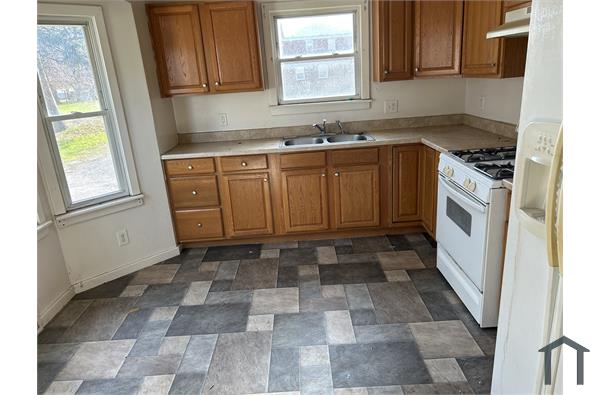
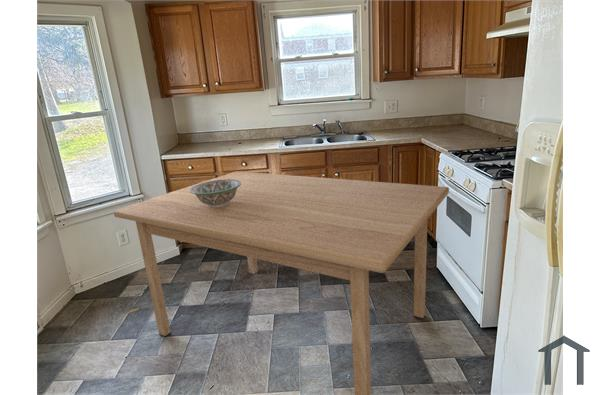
+ table (286, 264)
+ decorative bowl (216, 194)
